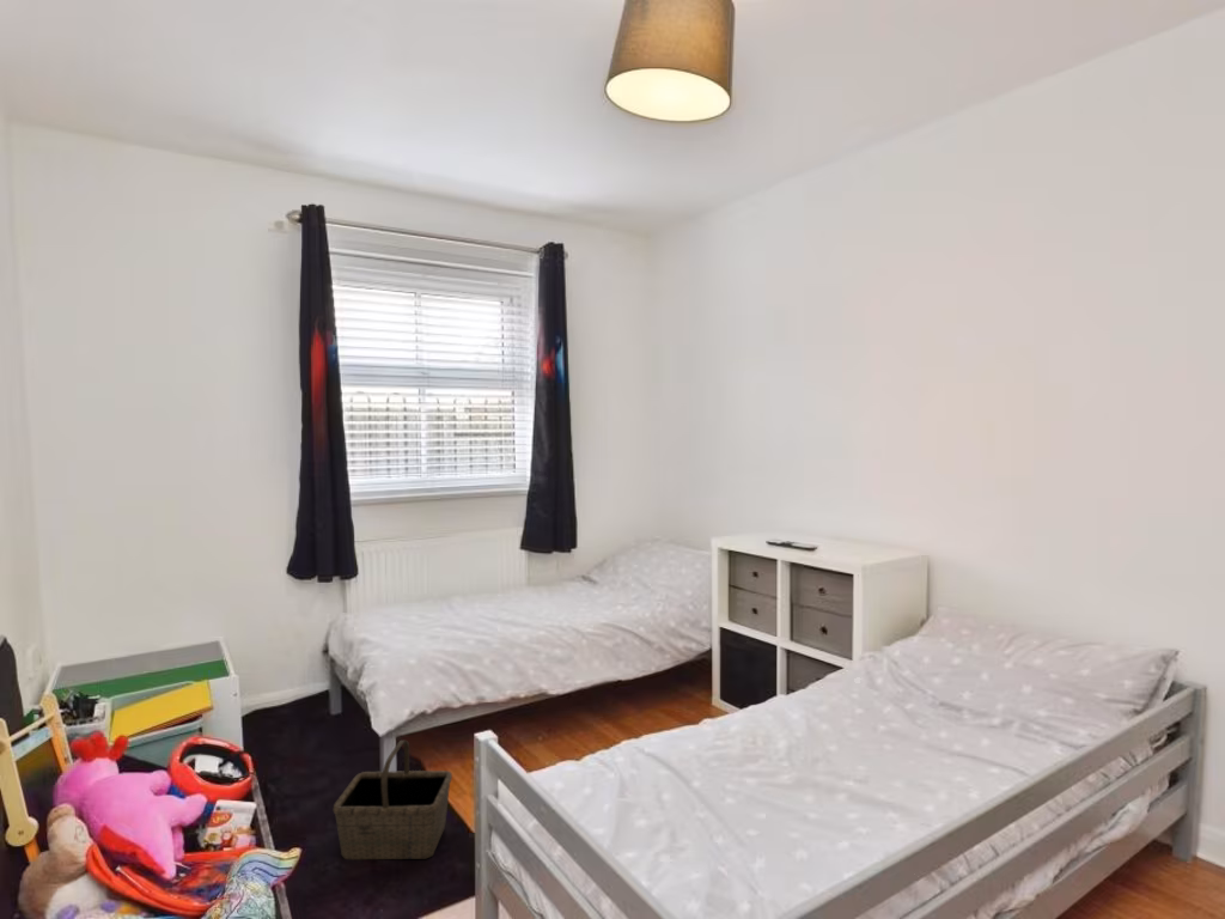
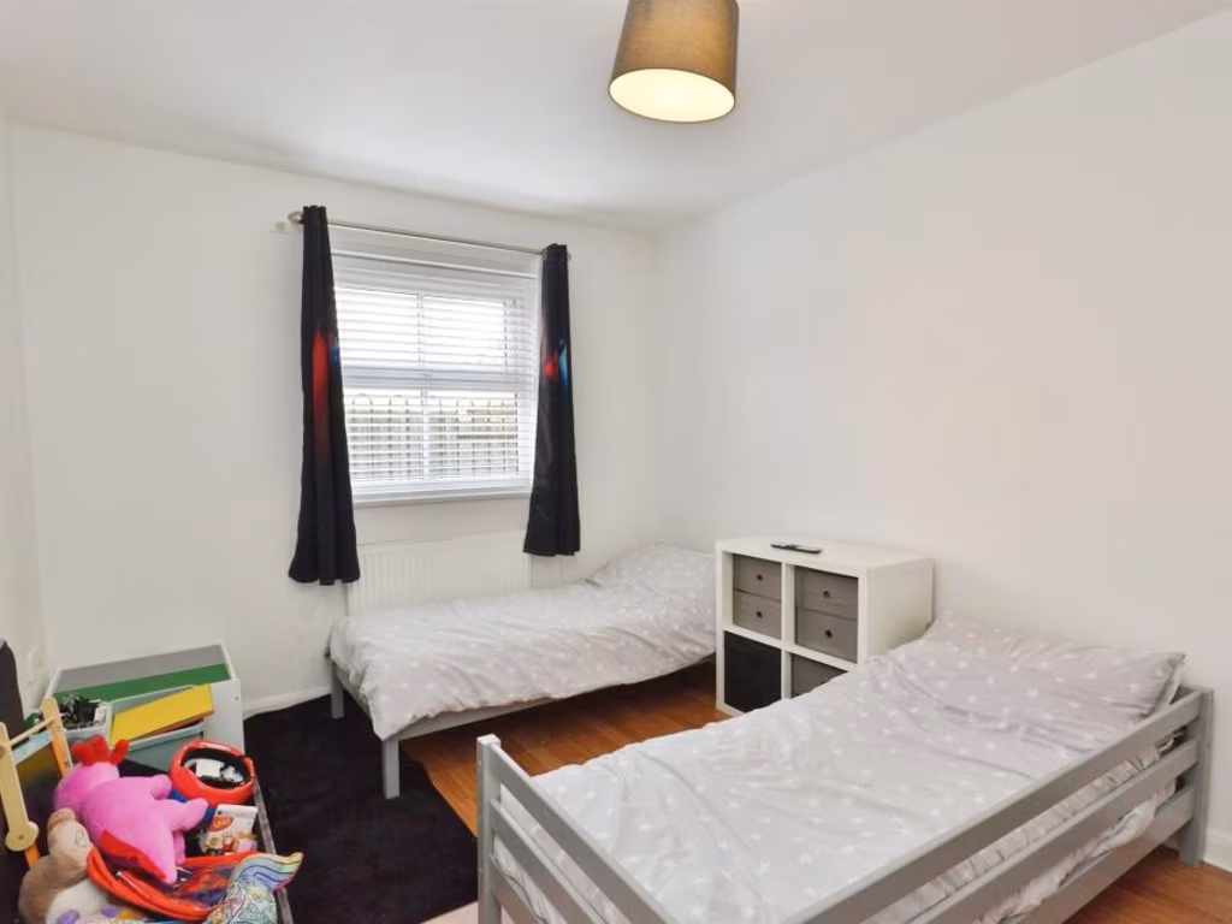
- basket (395, 795)
